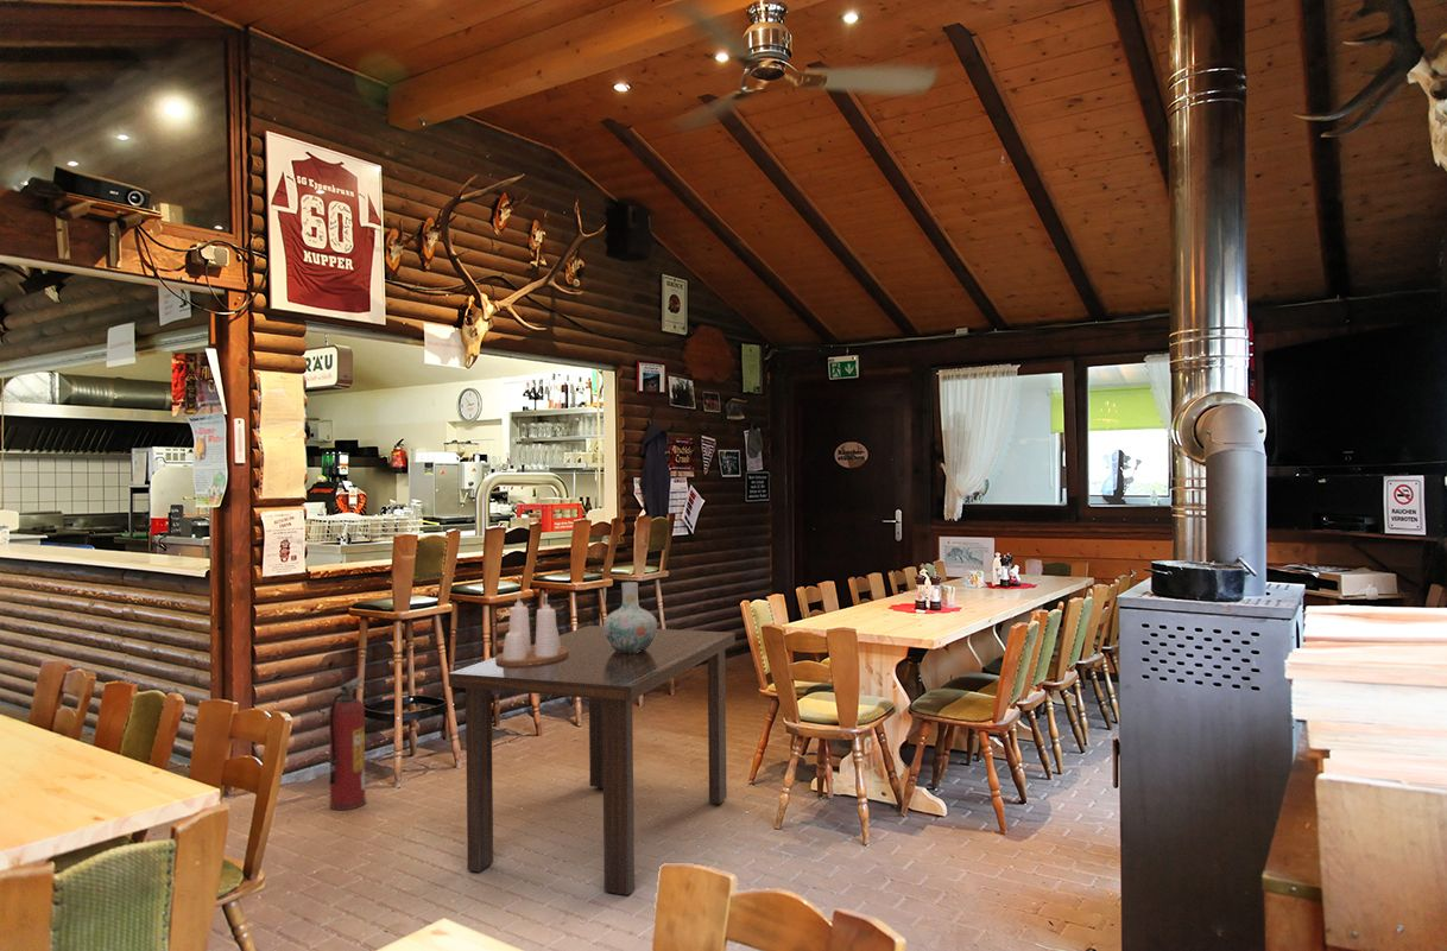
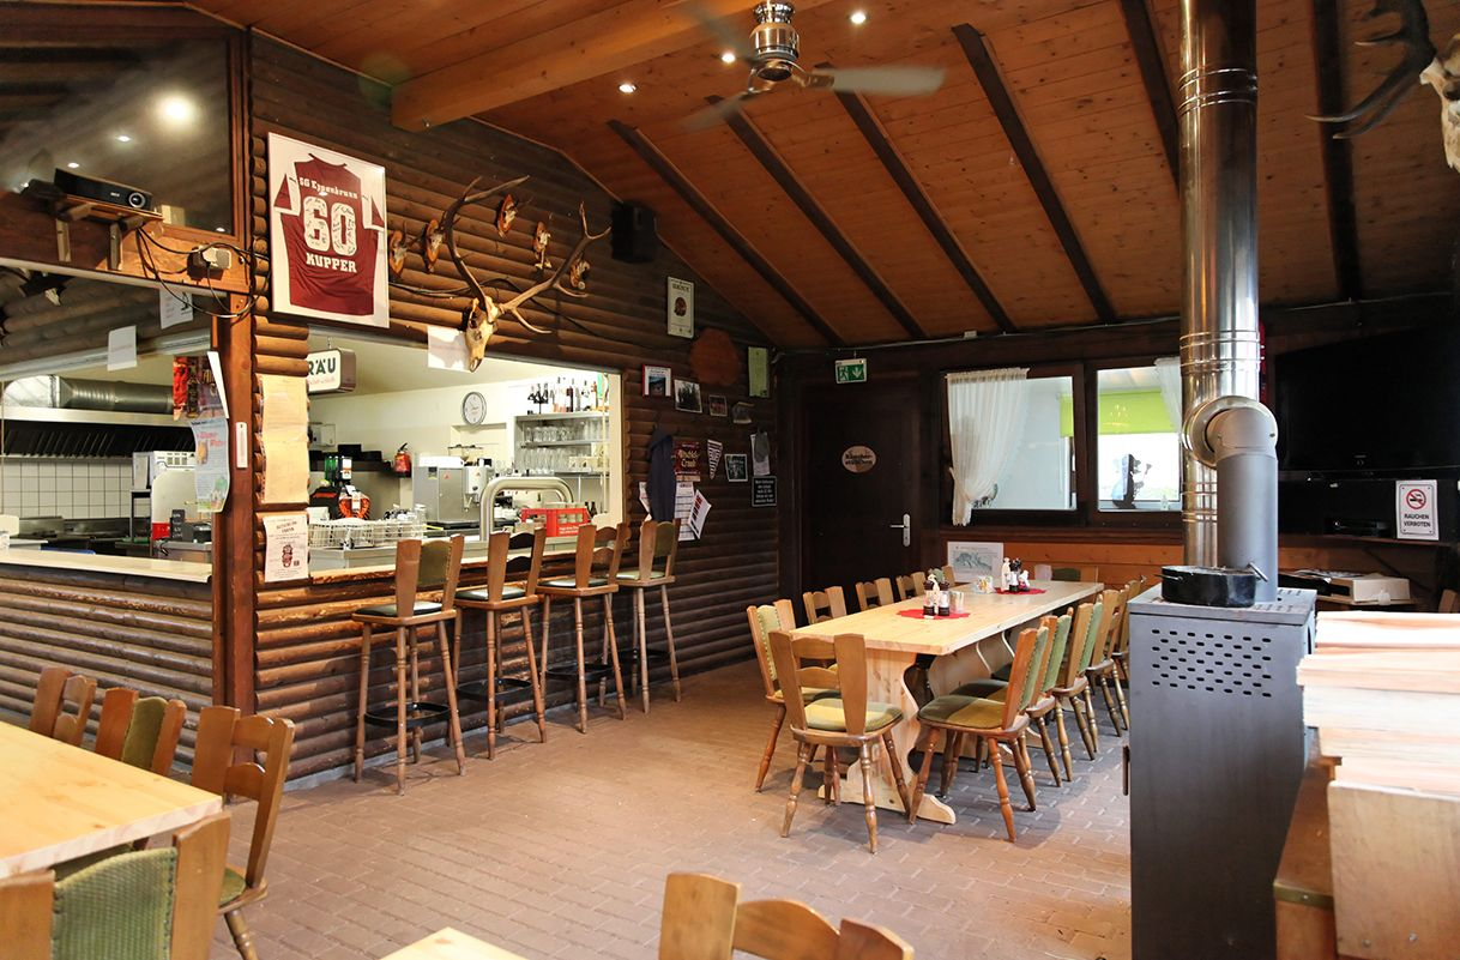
- condiment set (529, 627)
- fire extinguisher (346, 742)
- dining table (607, 741)
- vase (630, 616)
